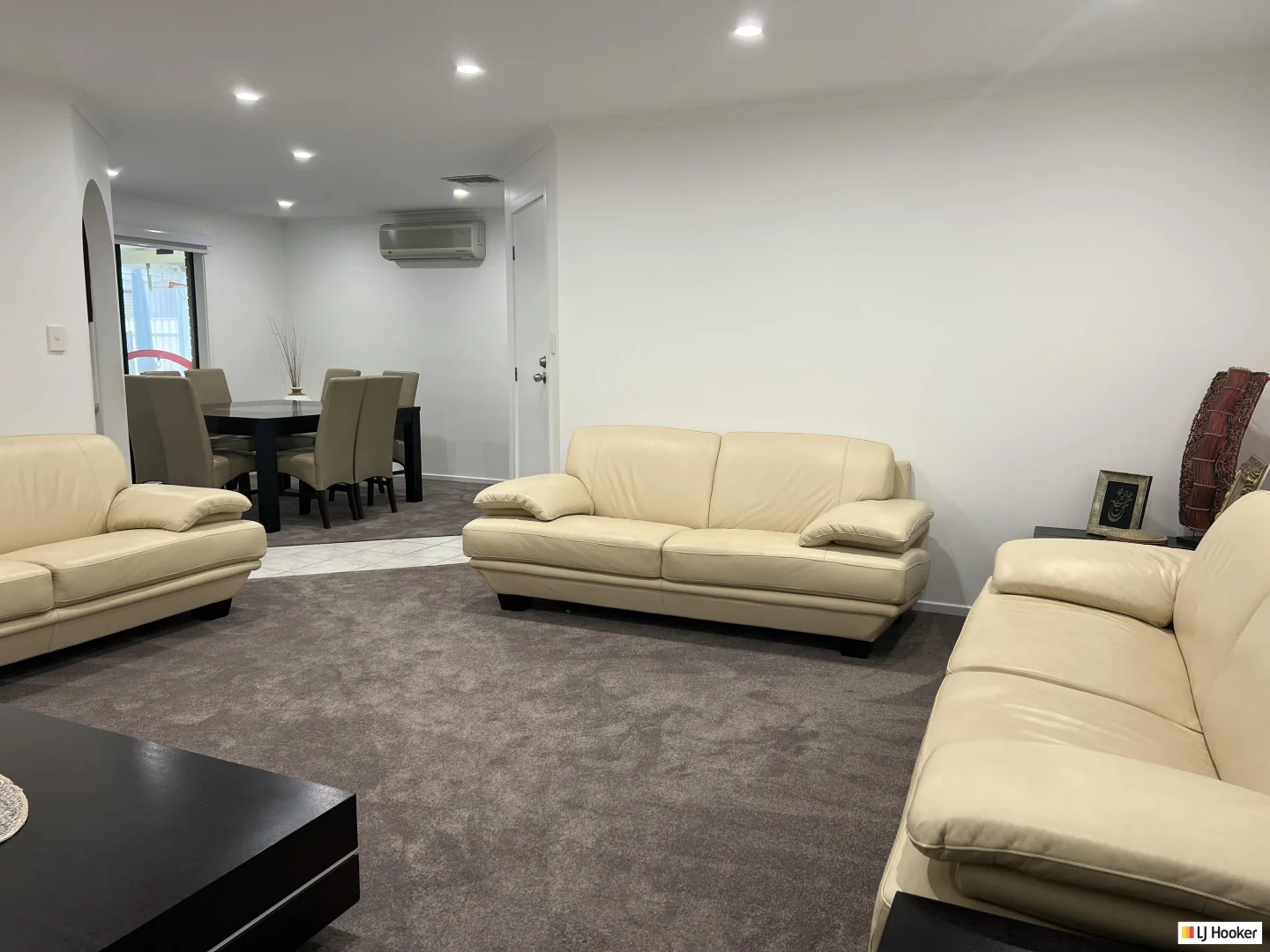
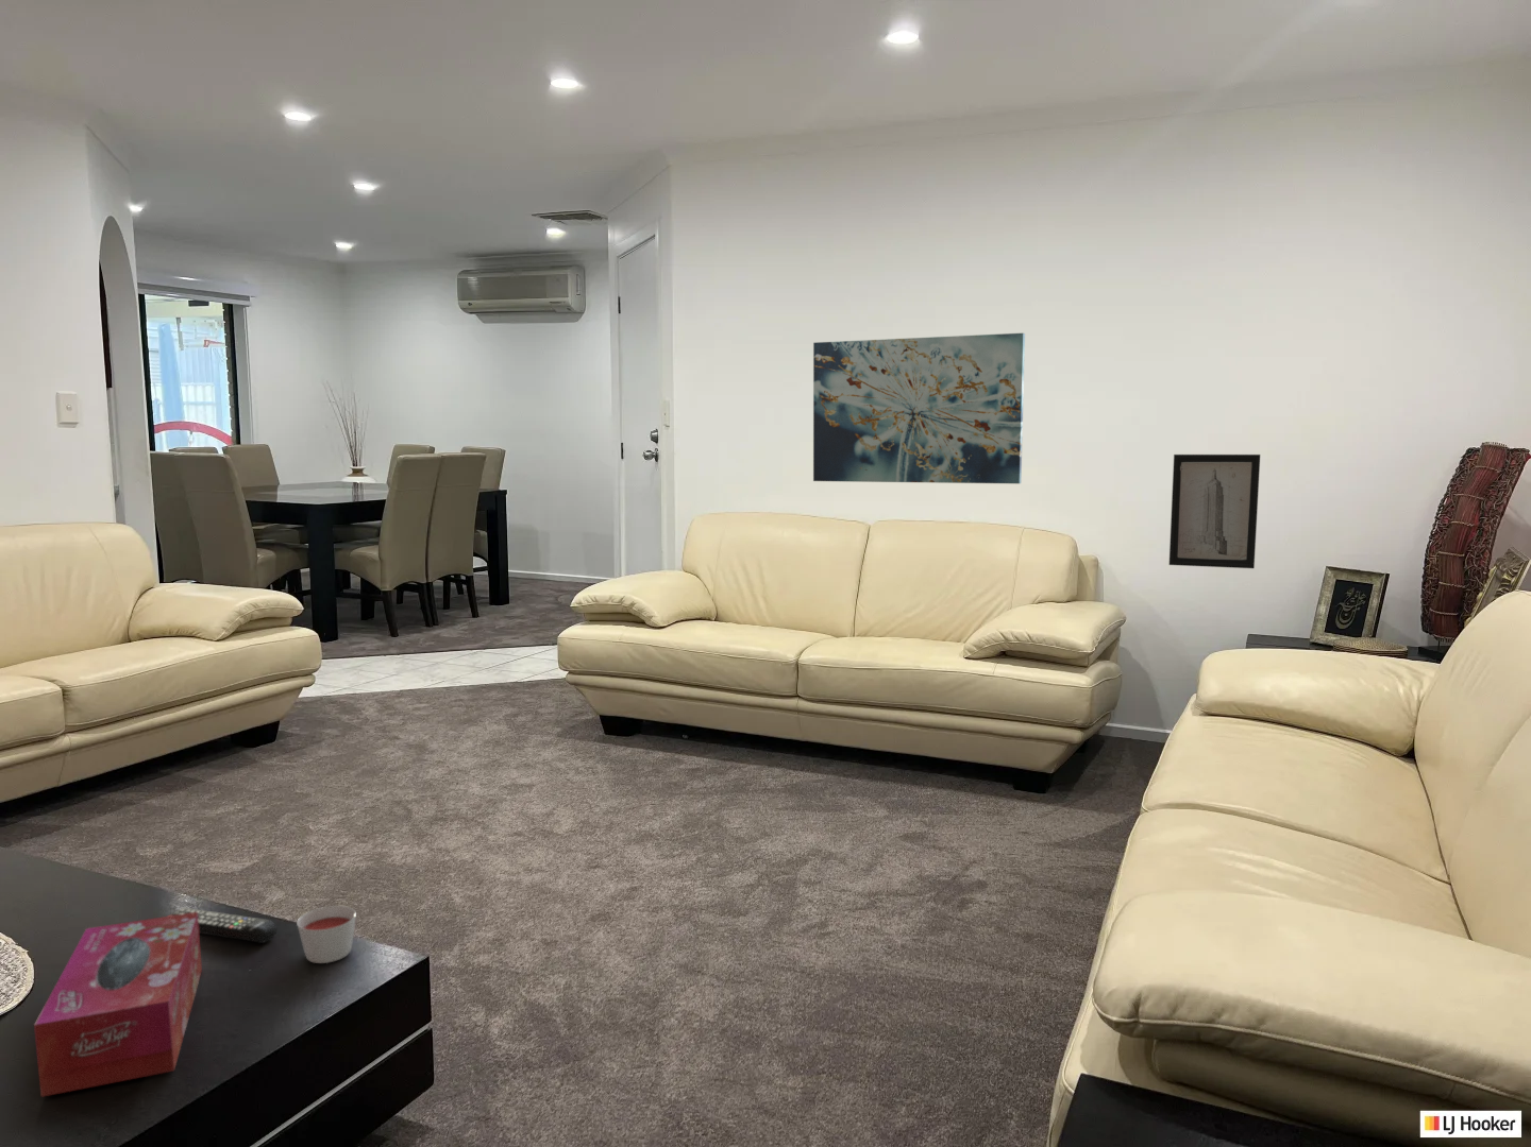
+ candle (328, 936)
+ remote control (215, 925)
+ tissue box (127, 994)
+ wall art (1213, 511)
+ wall art (914, 410)
